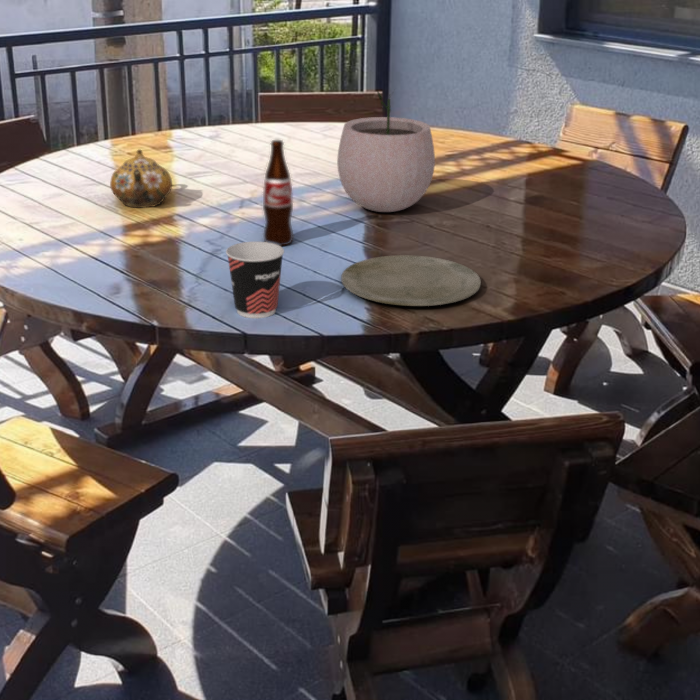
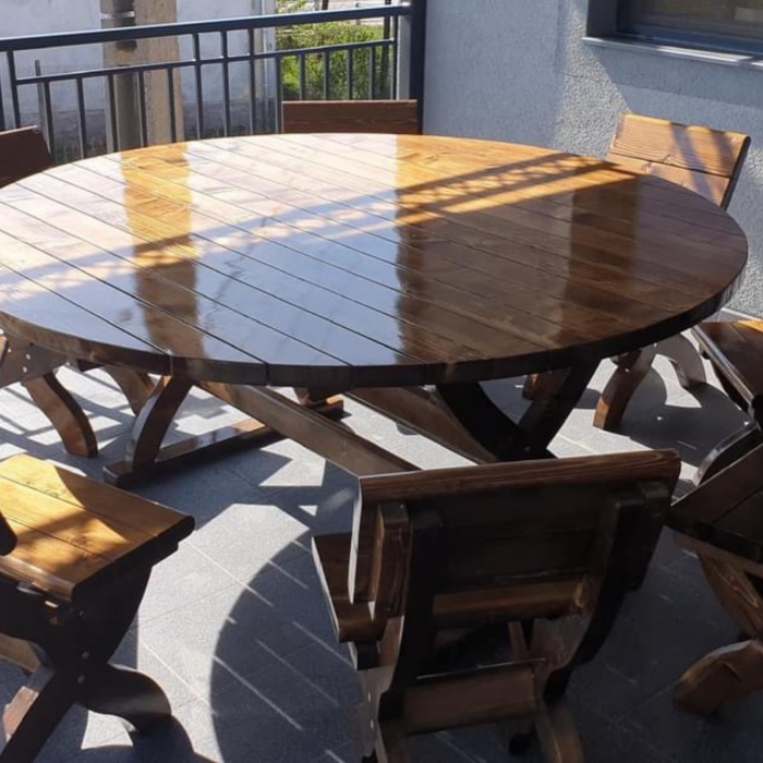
- plant pot (386, 149)
- bottle (277, 192)
- cup (255, 281)
- teapot (140, 176)
- plate (410, 281)
